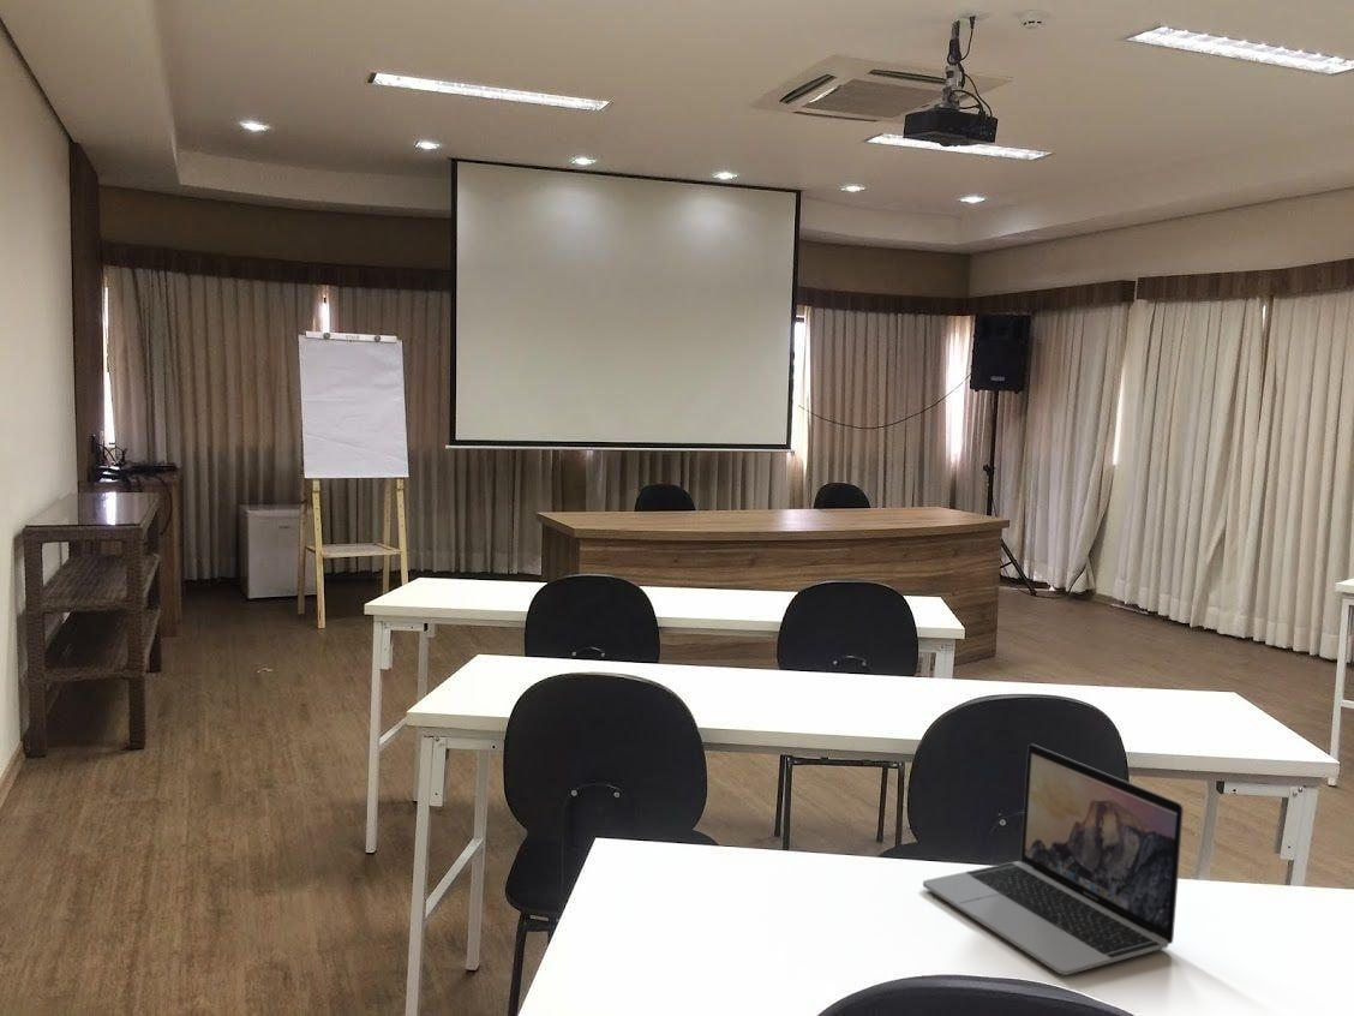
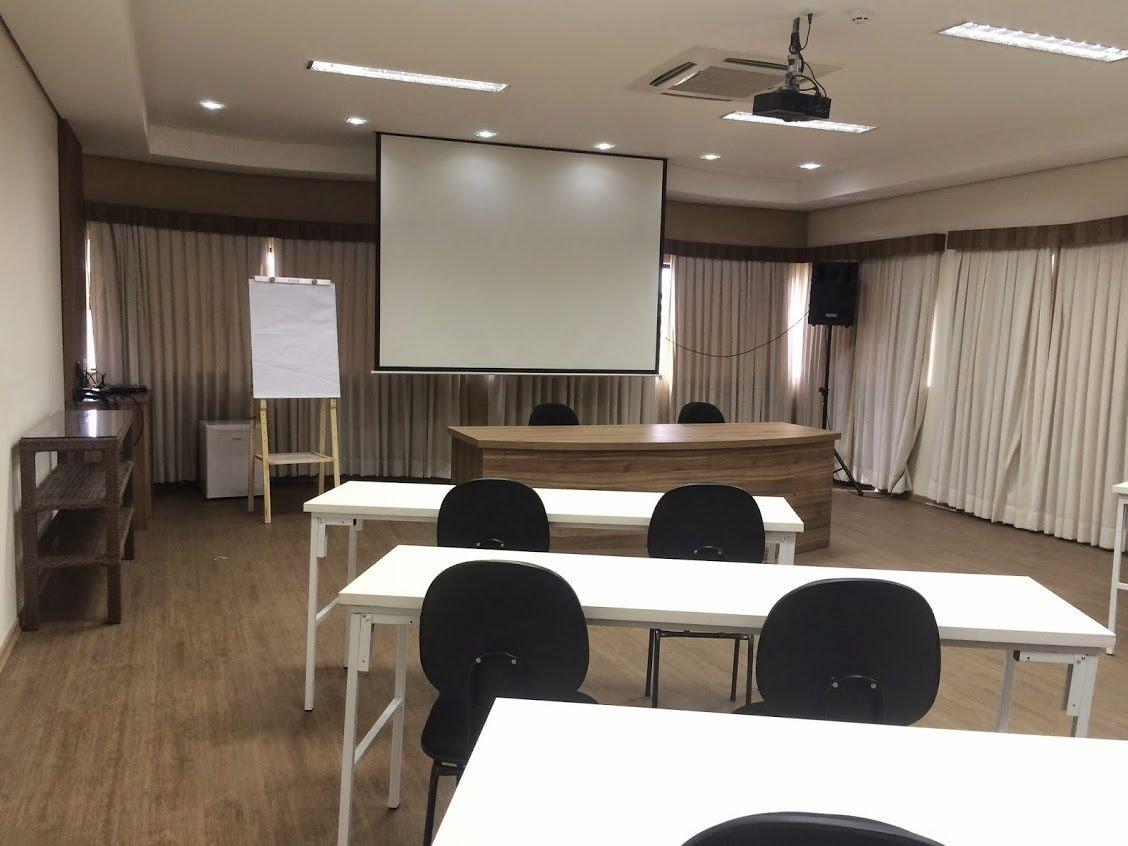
- laptop (1044, 848)
